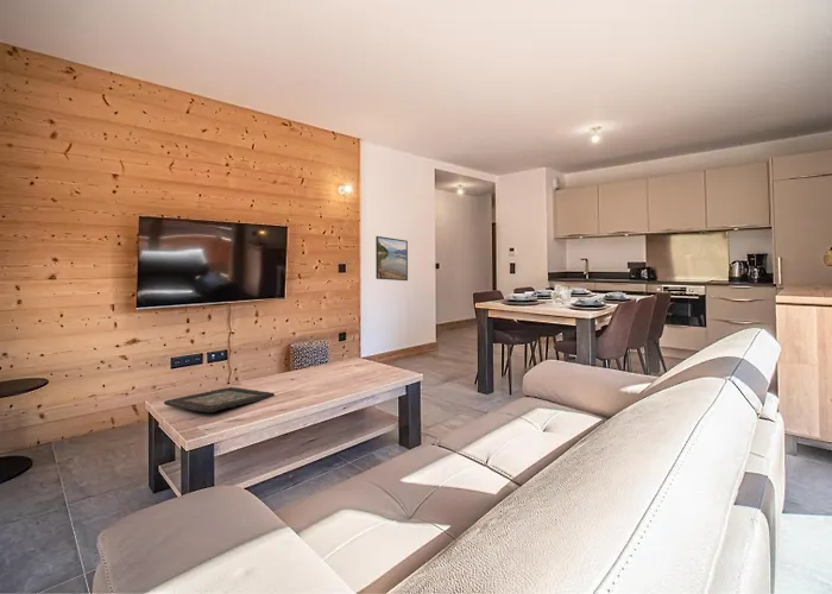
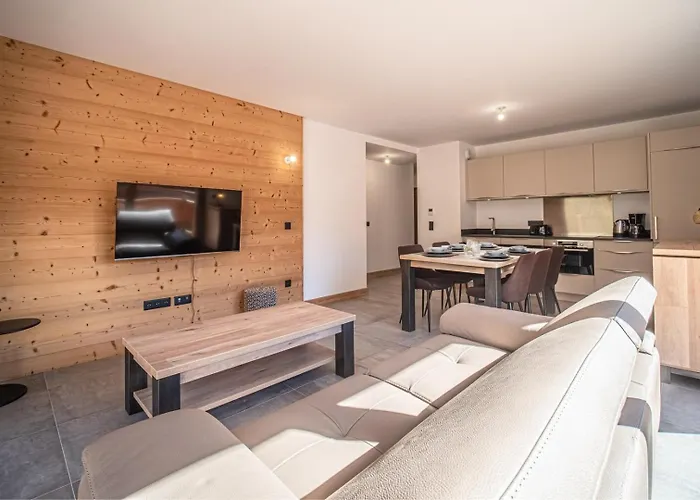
- decorative tray (221, 398)
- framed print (392, 259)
